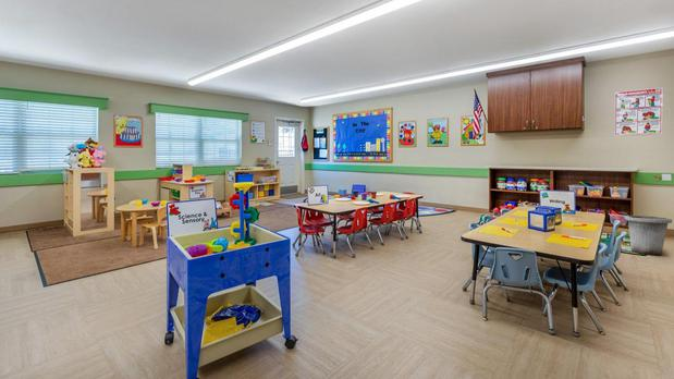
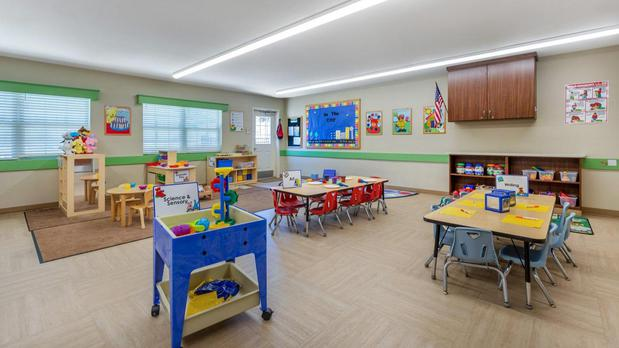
- trash can (647, 234)
